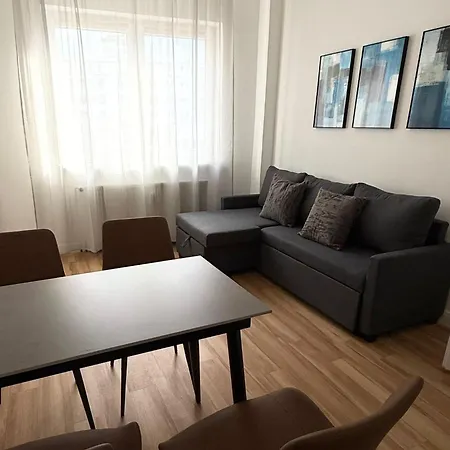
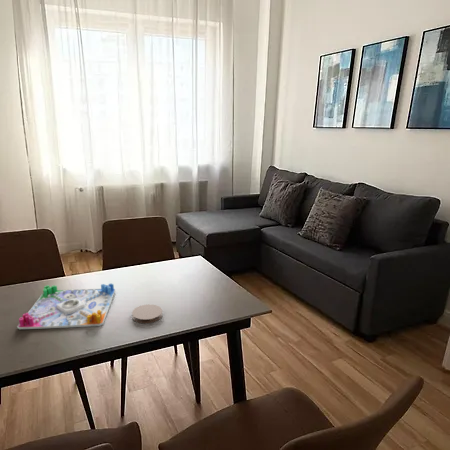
+ coaster (147, 313)
+ board game (71, 303)
